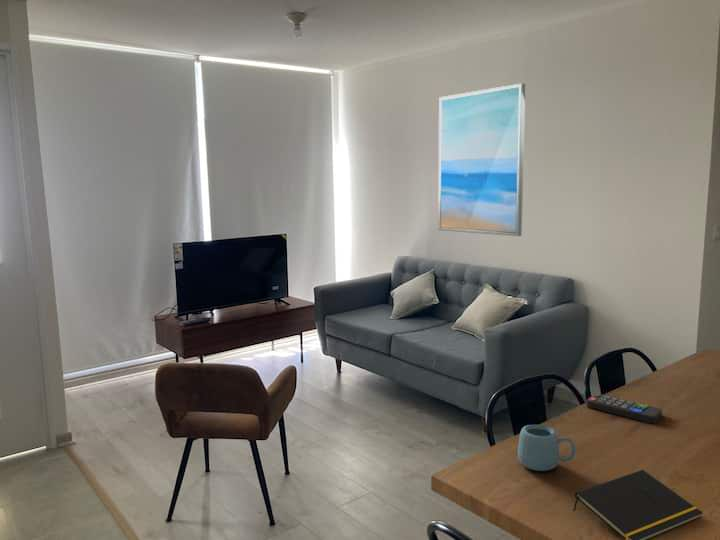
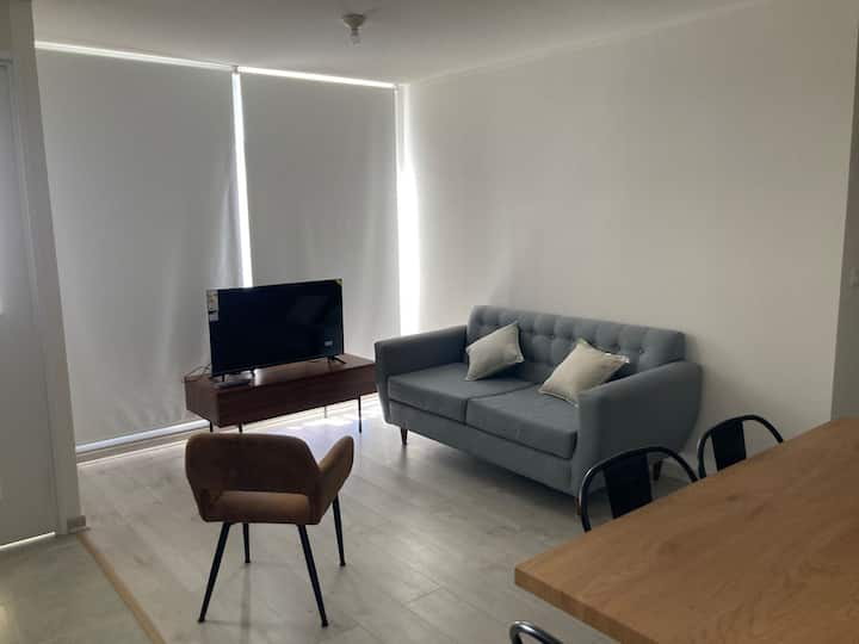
- notepad (638, 504)
- remote control (623, 407)
- wall art (478, 163)
- mug (546, 448)
